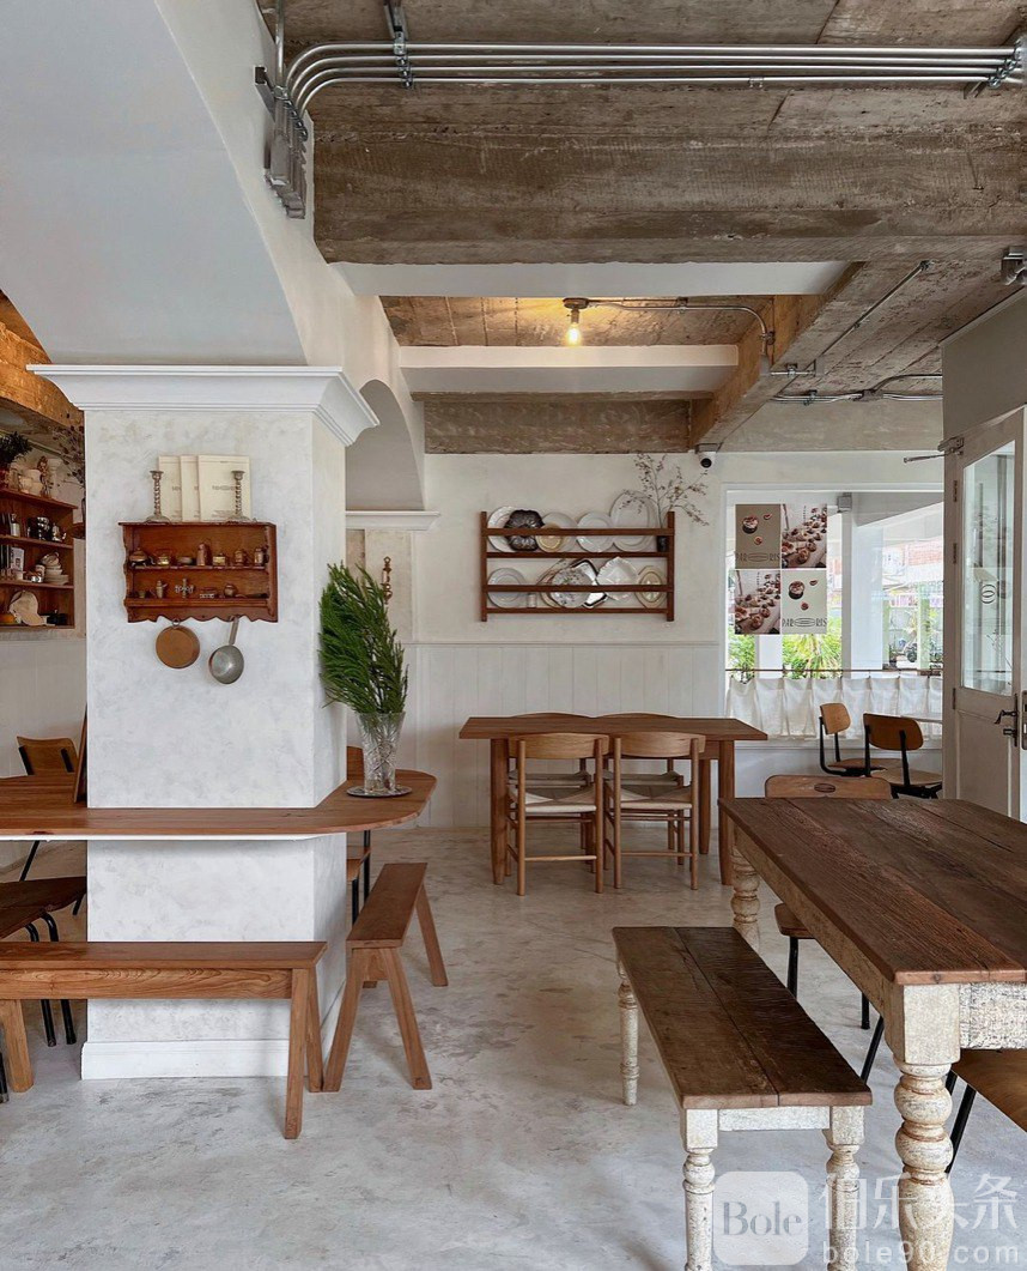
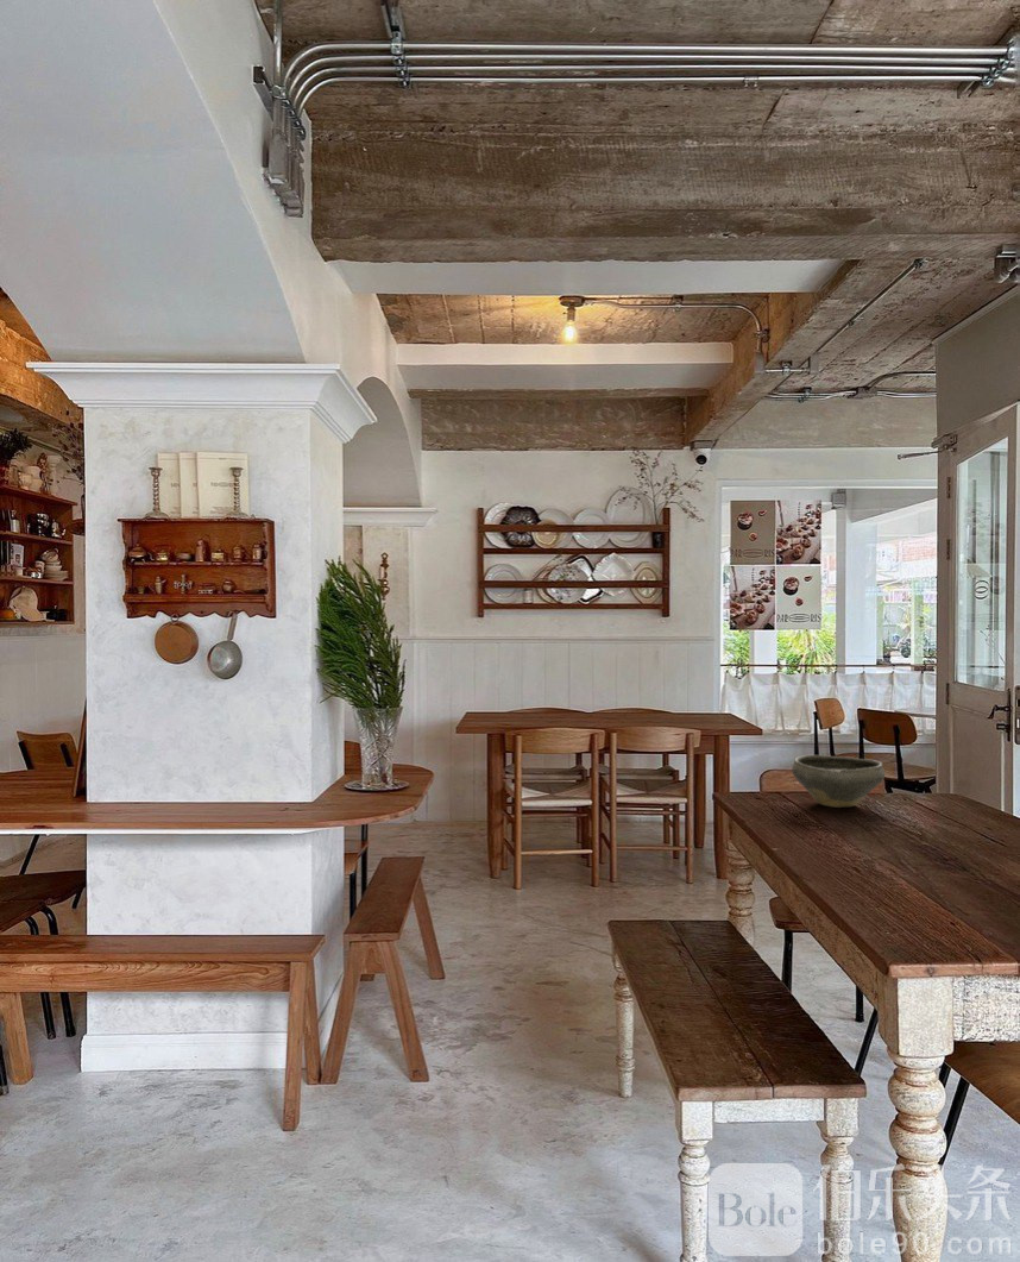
+ bowl (837, 781)
